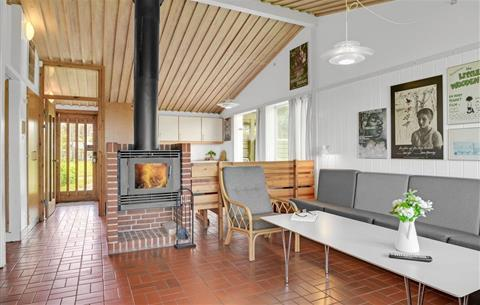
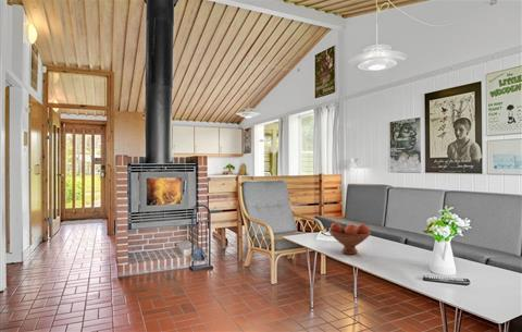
+ fruit bowl (349, 237)
